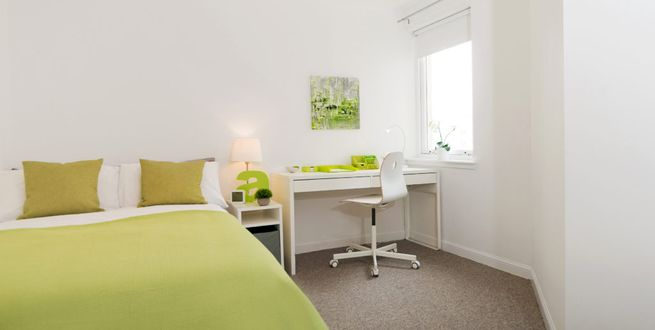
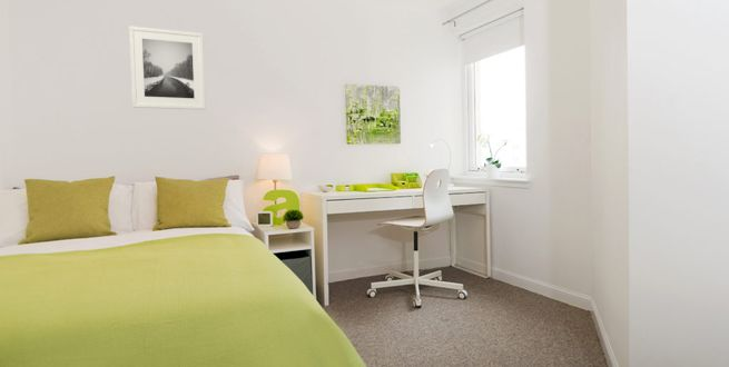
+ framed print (168, 69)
